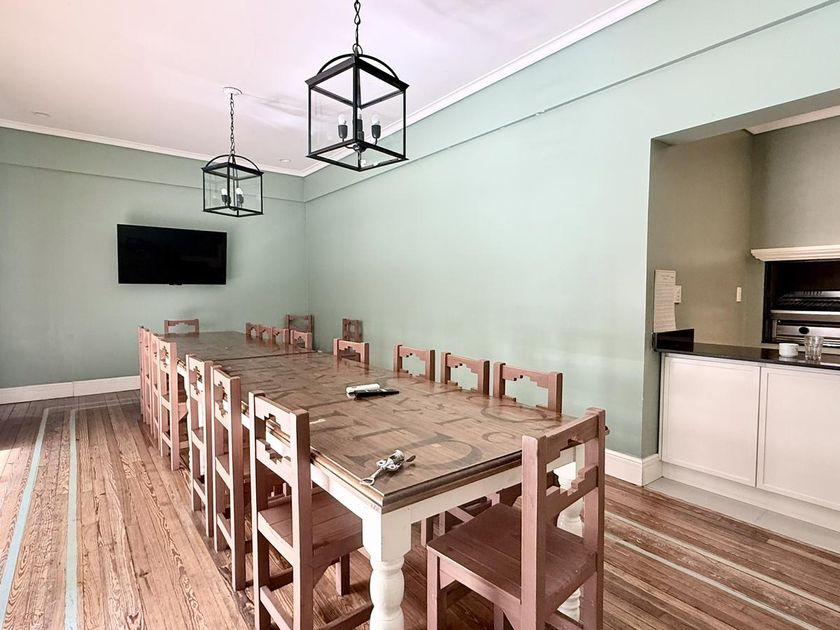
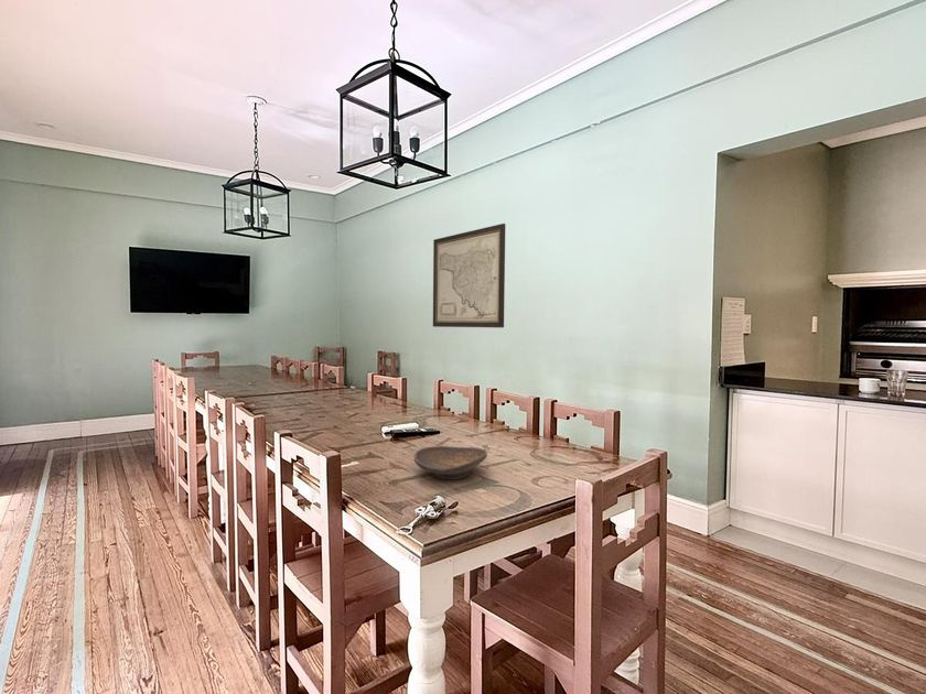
+ wall art (465, 280)
+ decorative bowl (450, 463)
